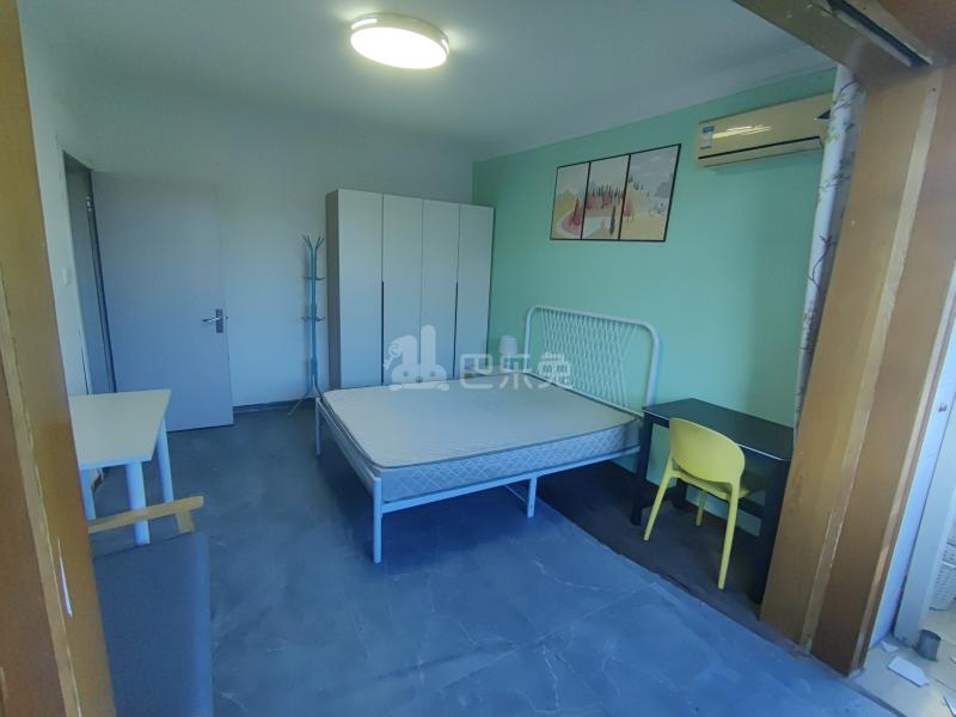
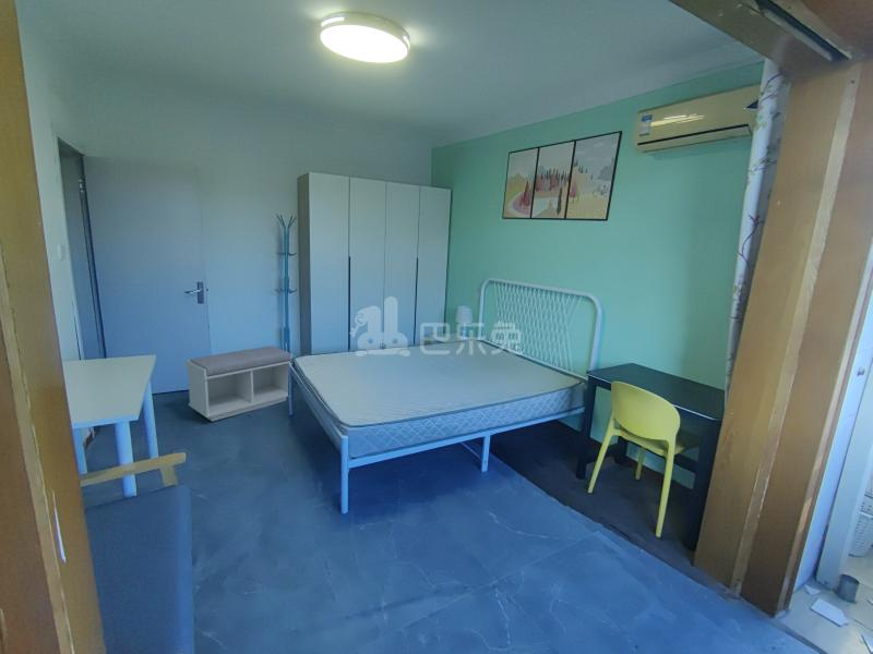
+ bench (242, 379)
